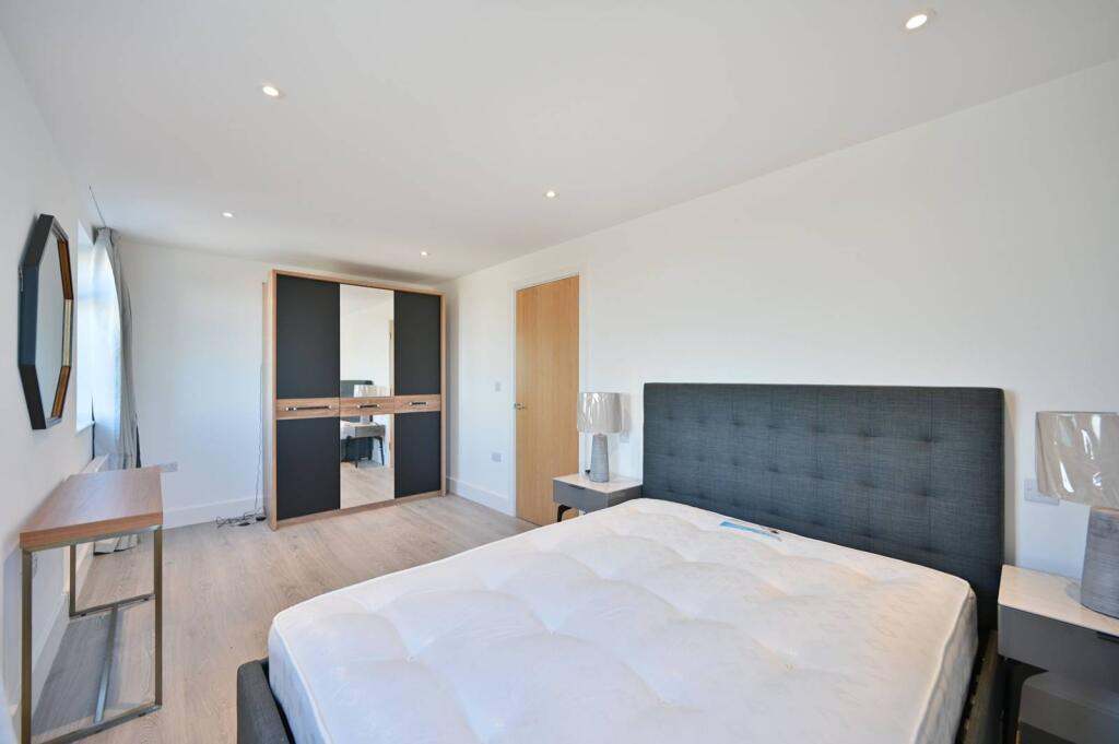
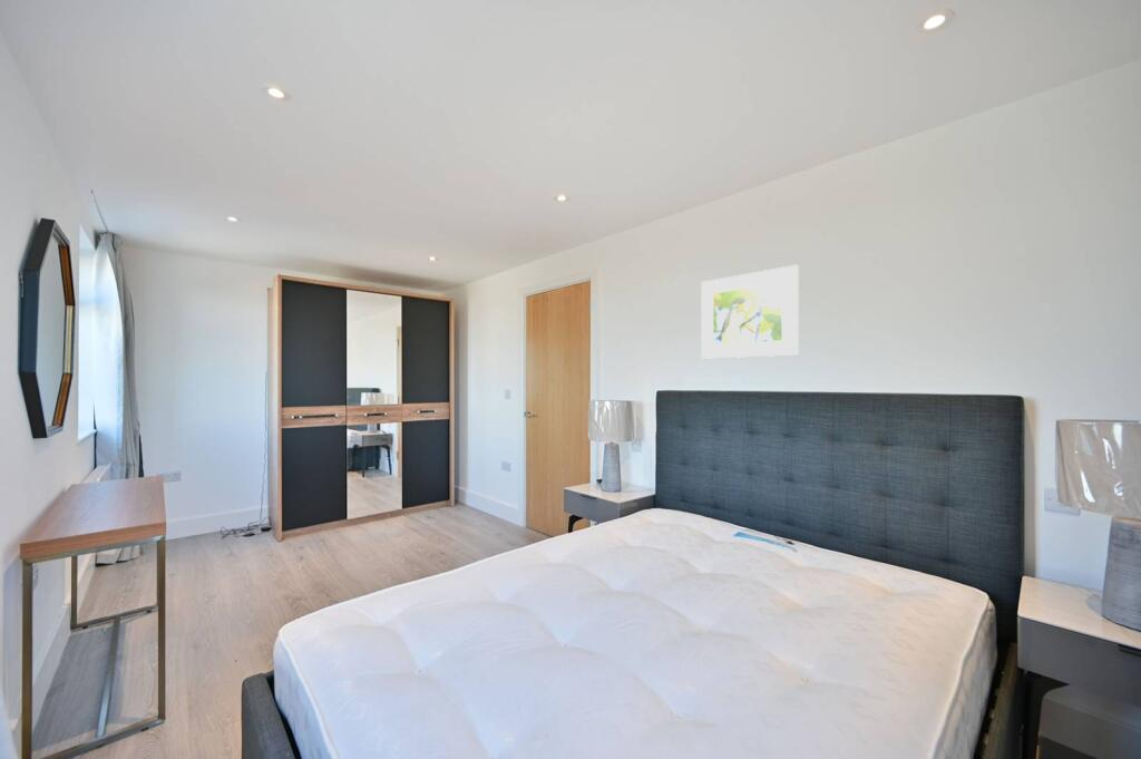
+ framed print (745, 315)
